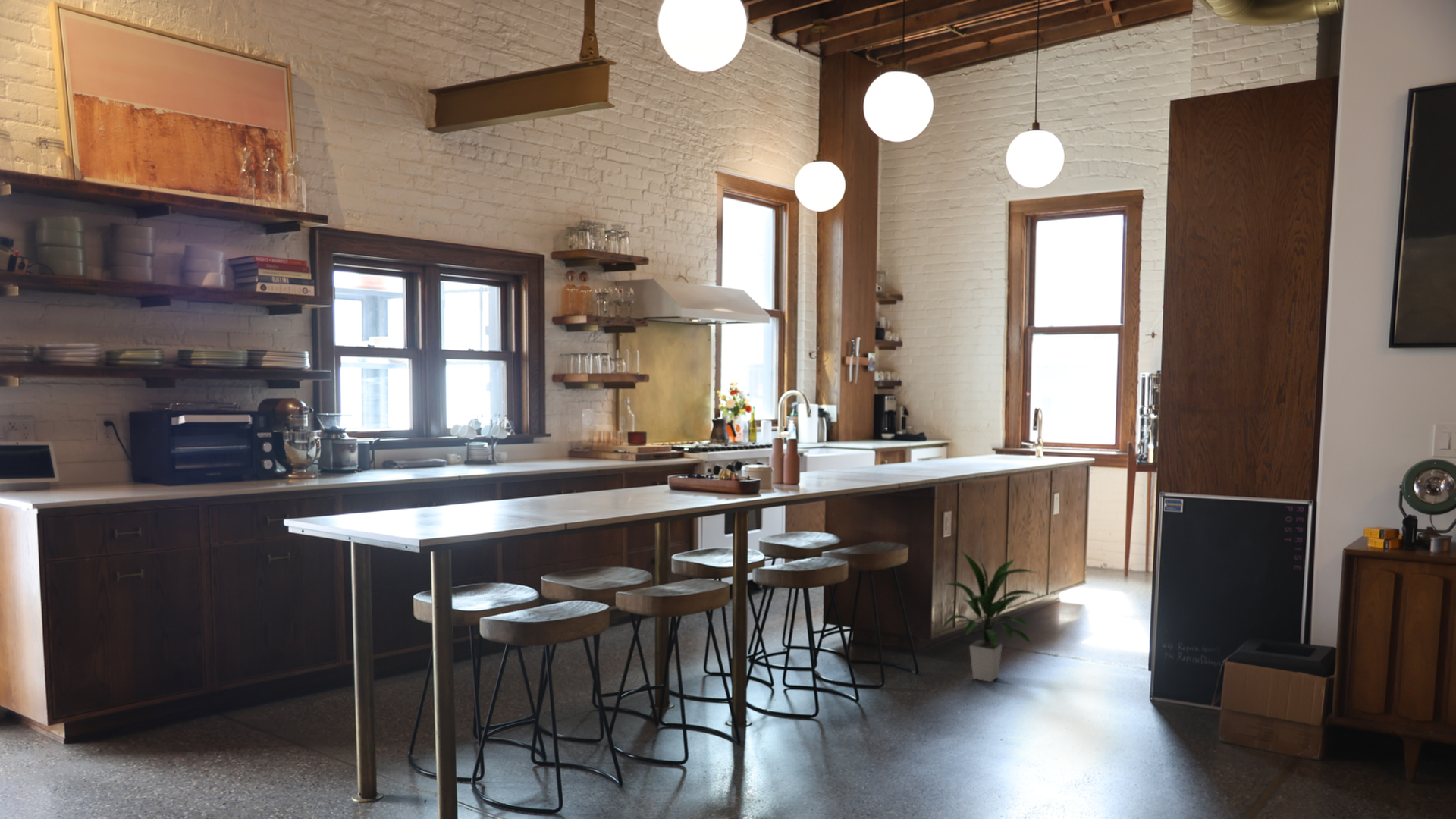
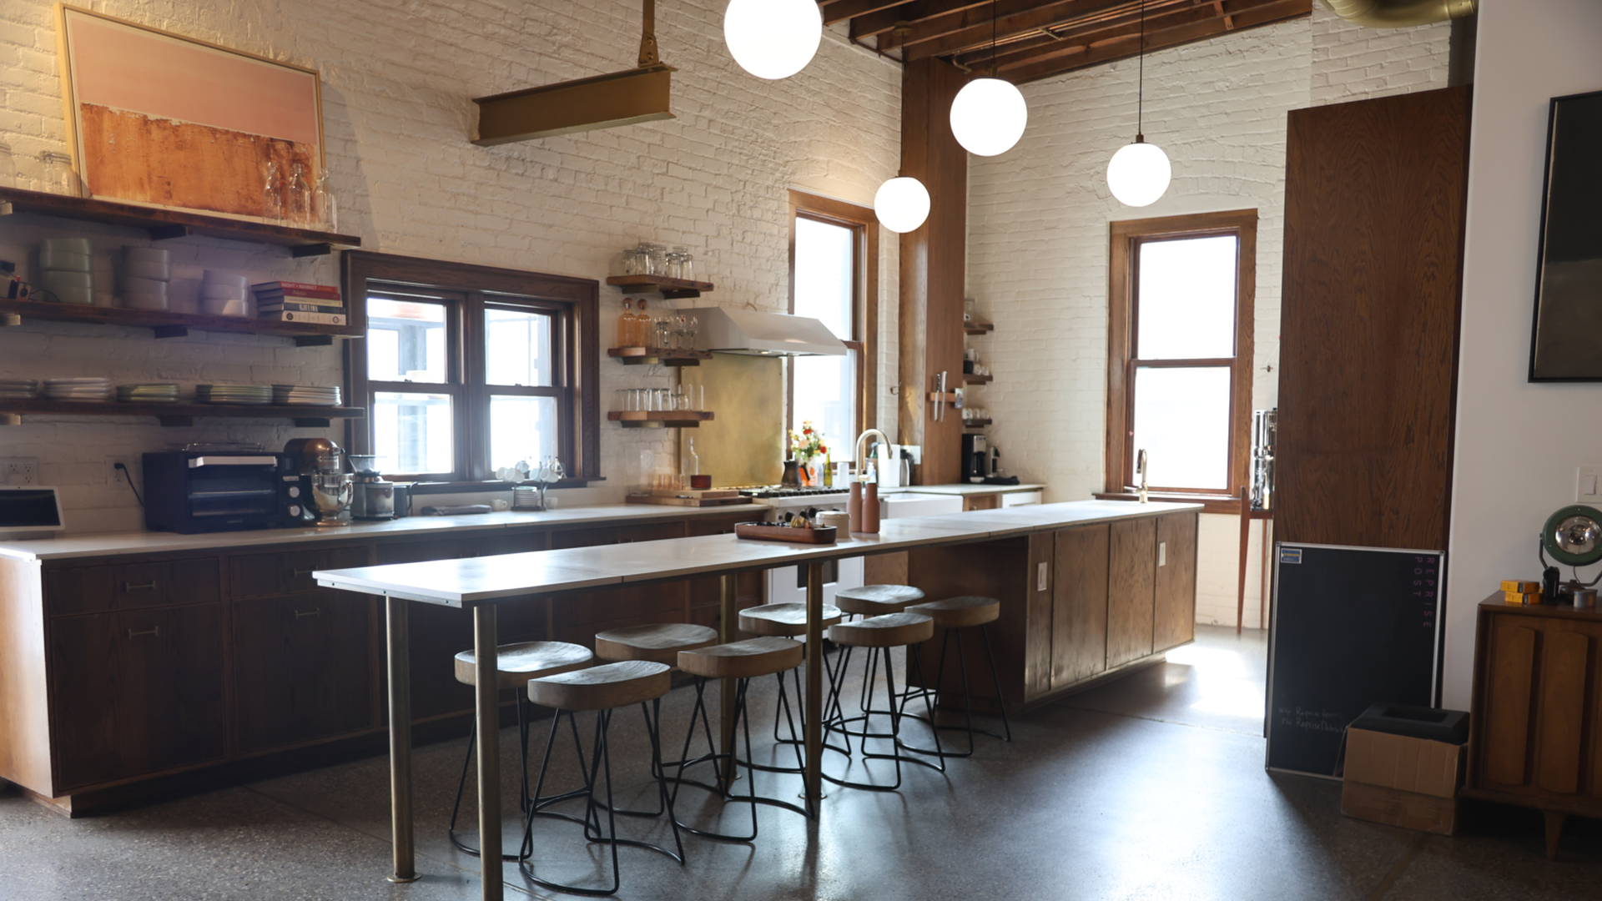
- indoor plant (990, 615)
